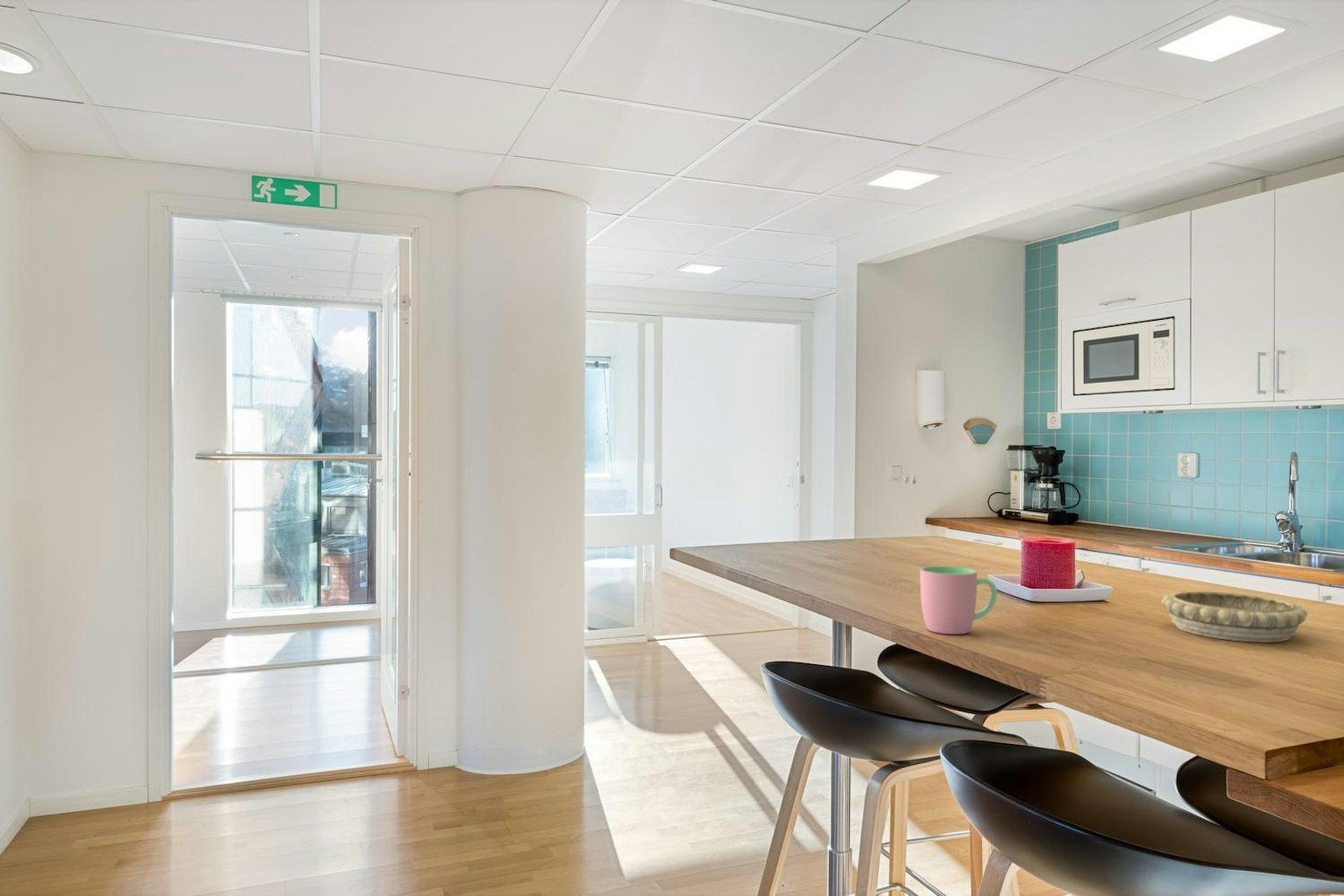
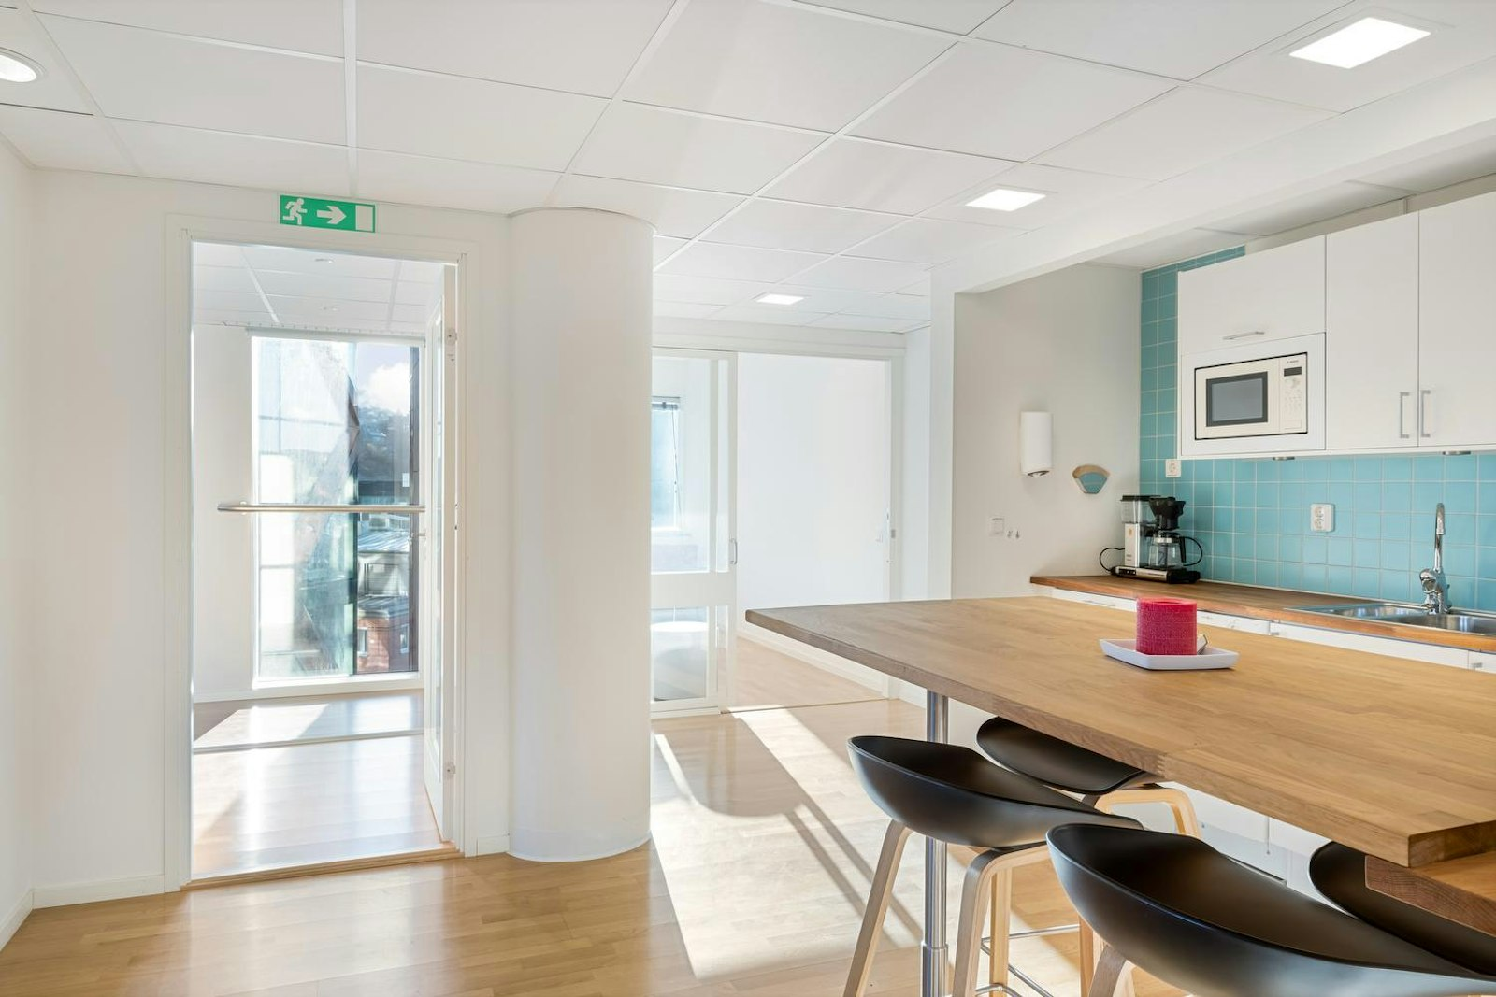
- decorative bowl (1231, 616)
- cup (958, 600)
